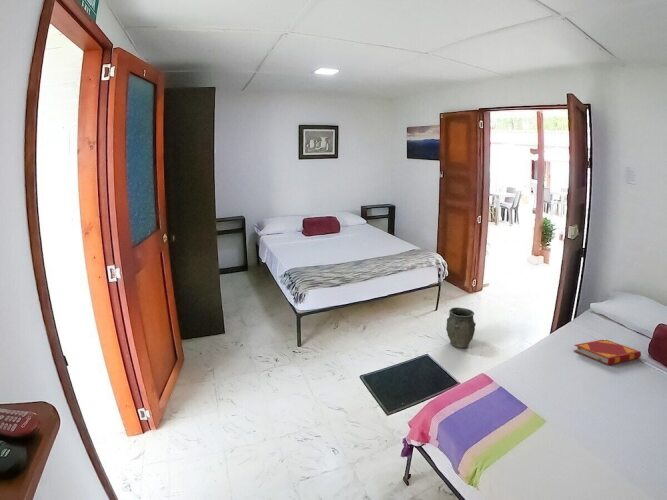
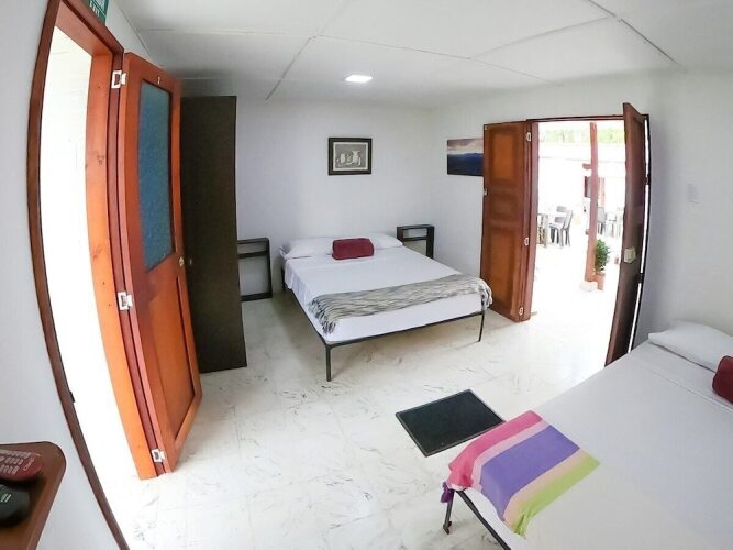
- hardback book (606, 351)
- vase (460, 327)
